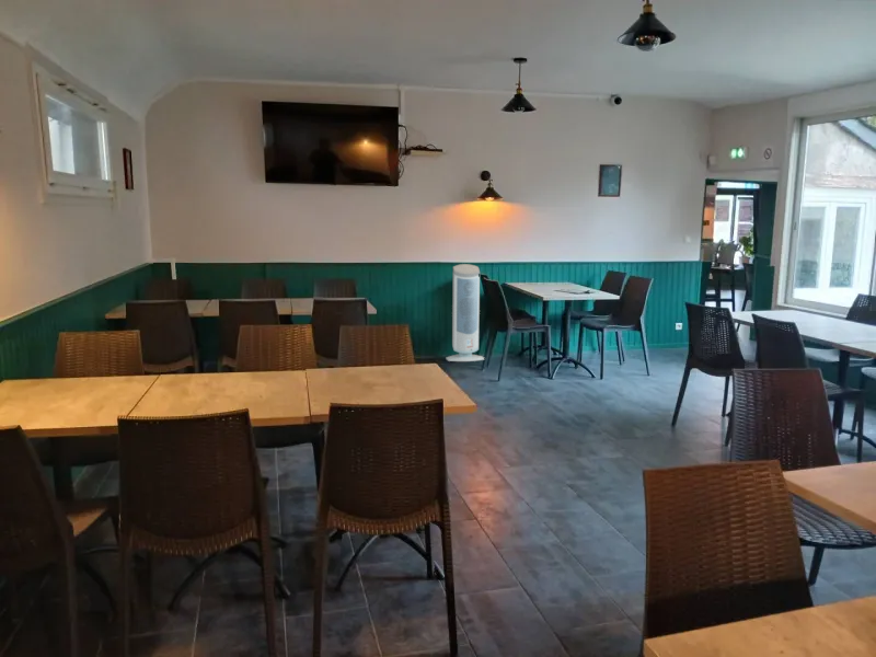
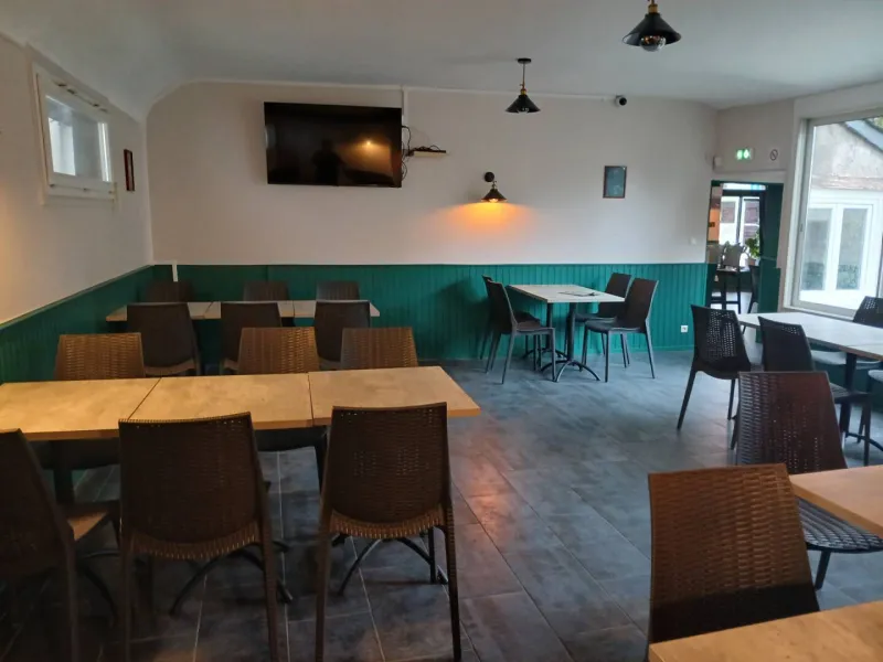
- air purifier (465, 312)
